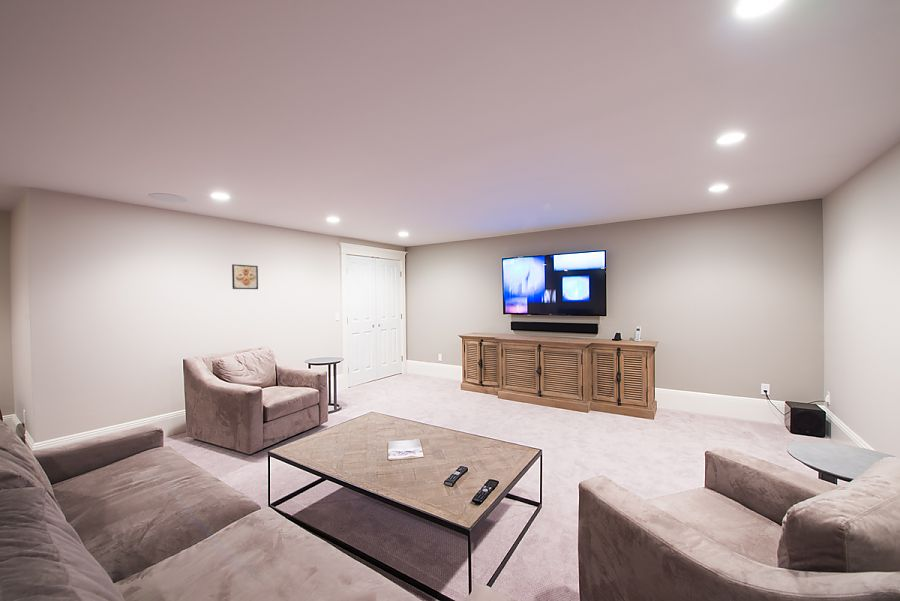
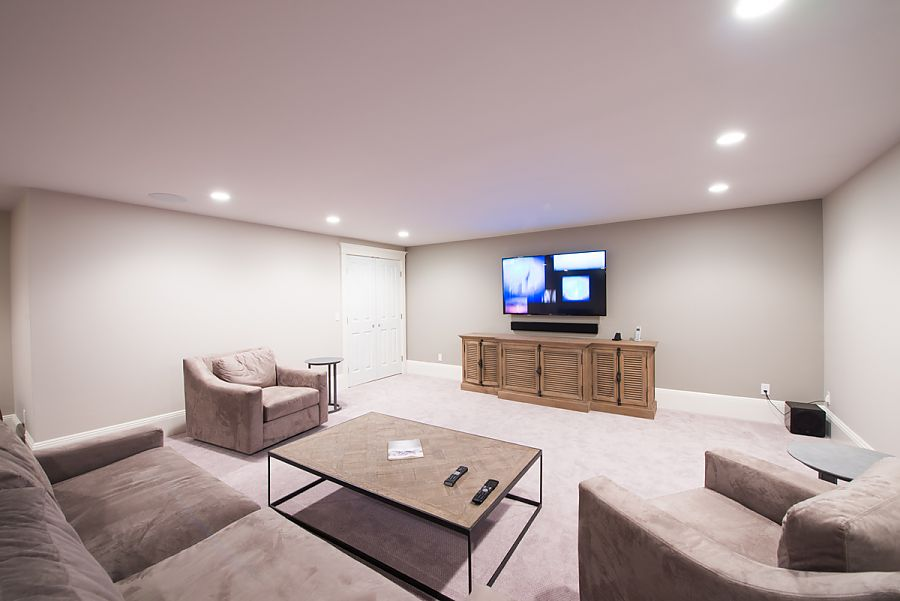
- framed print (245, 277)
